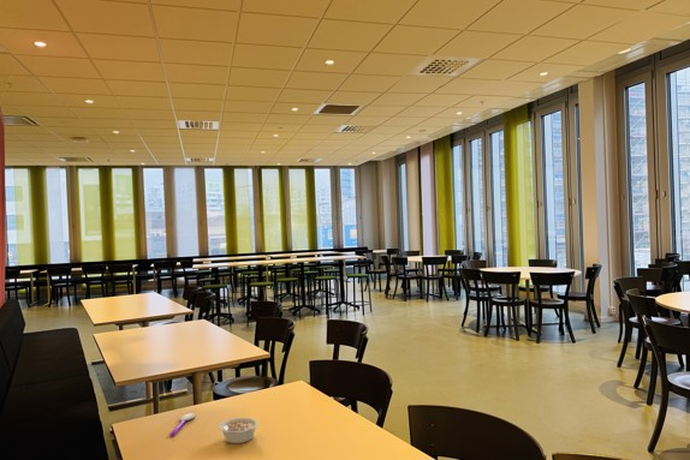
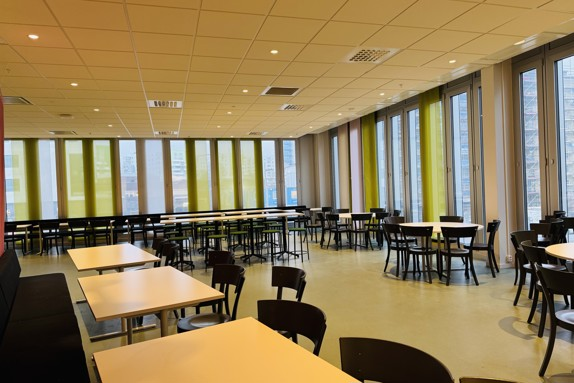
- spoon (182, 423)
- legume (240, 430)
